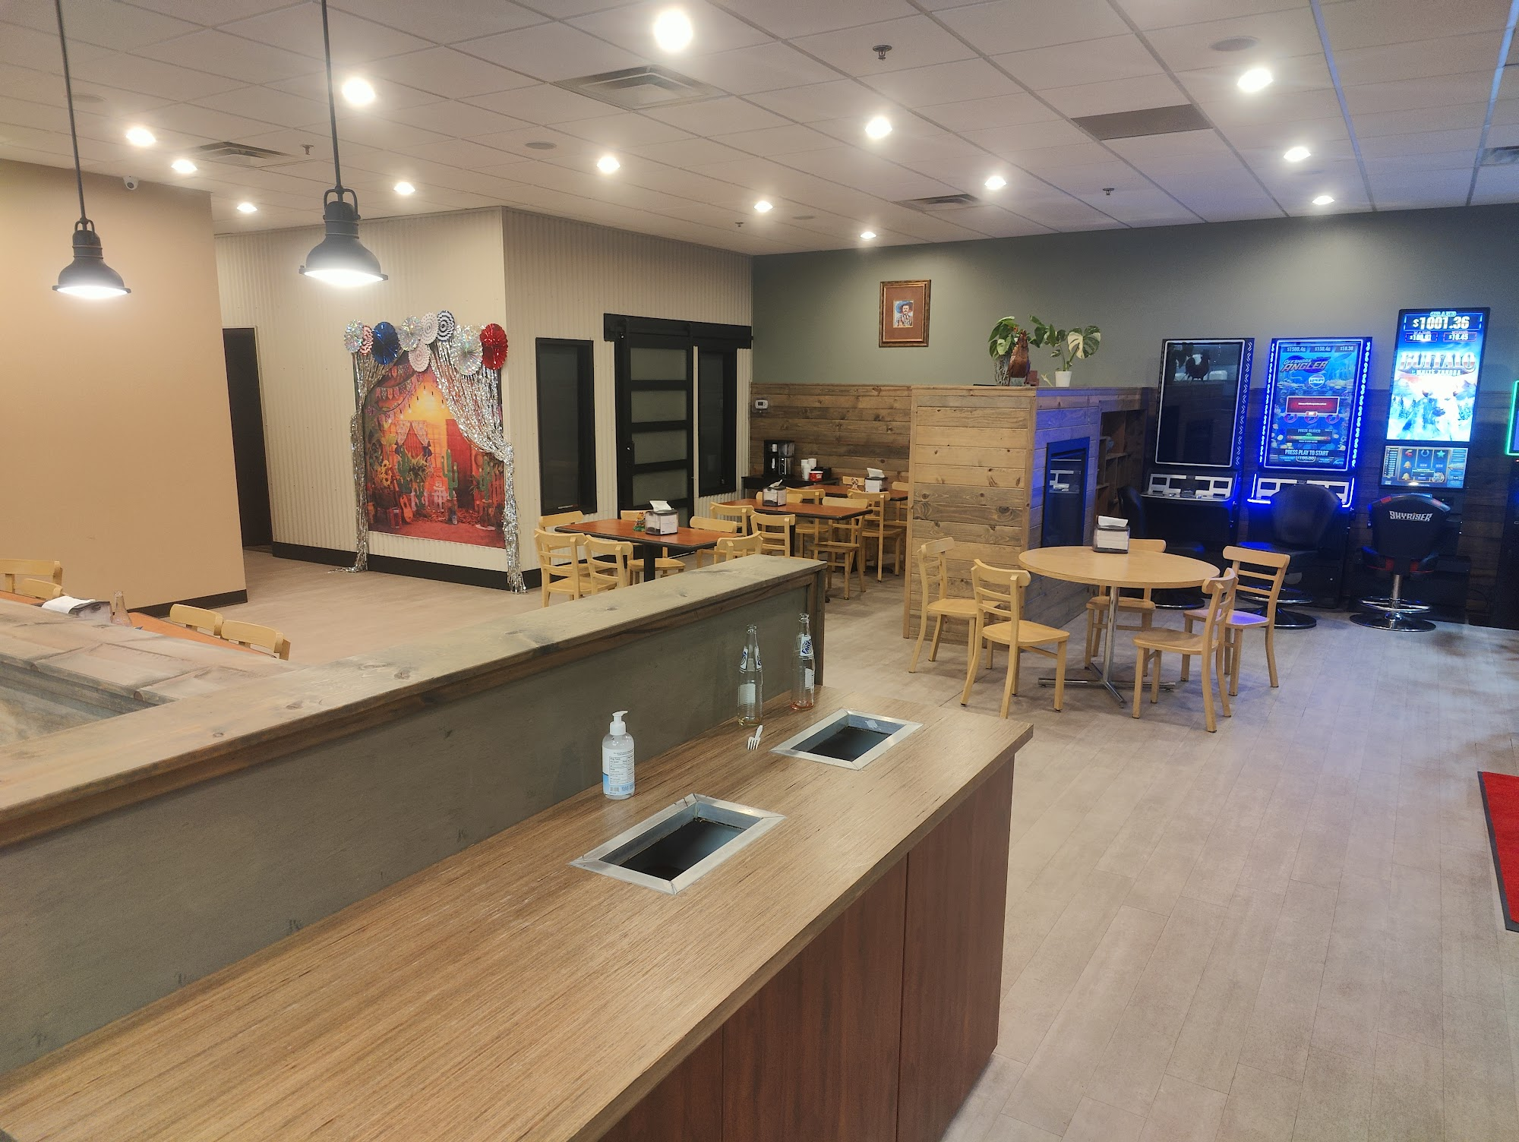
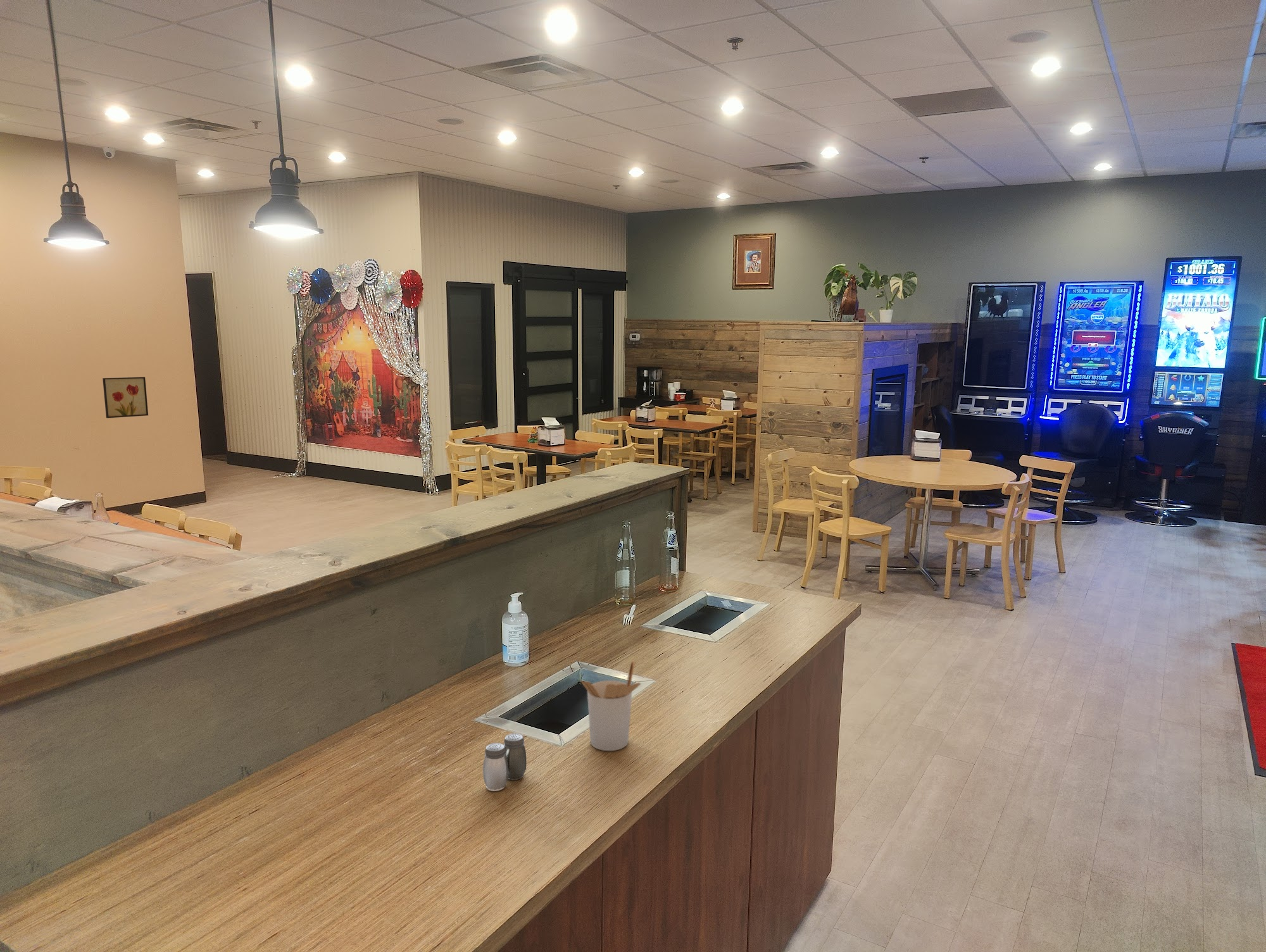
+ utensil holder (613, 708)
+ salt and pepper shaker (505, 761)
+ wall art (125, 397)
